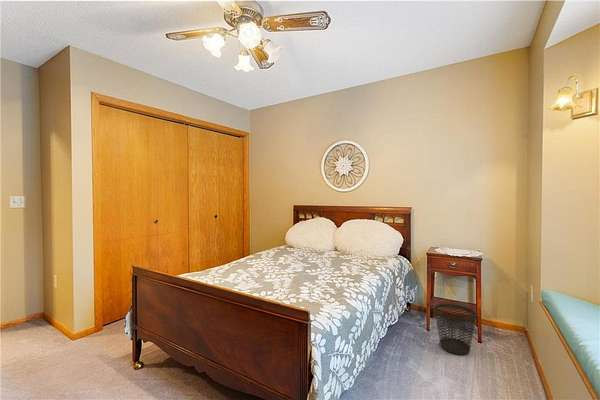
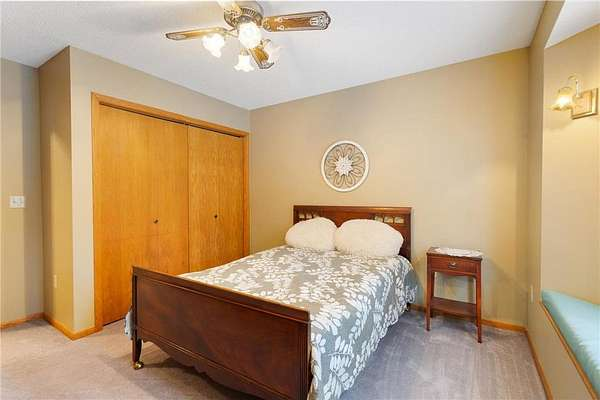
- wastebasket (454, 329)
